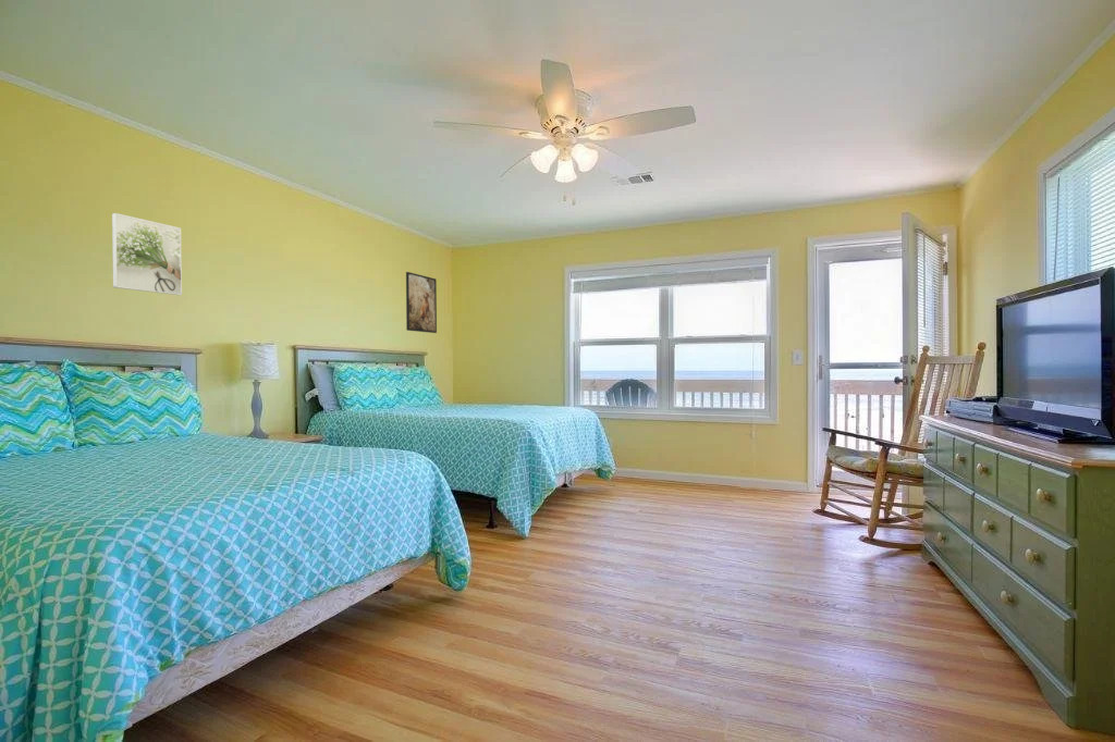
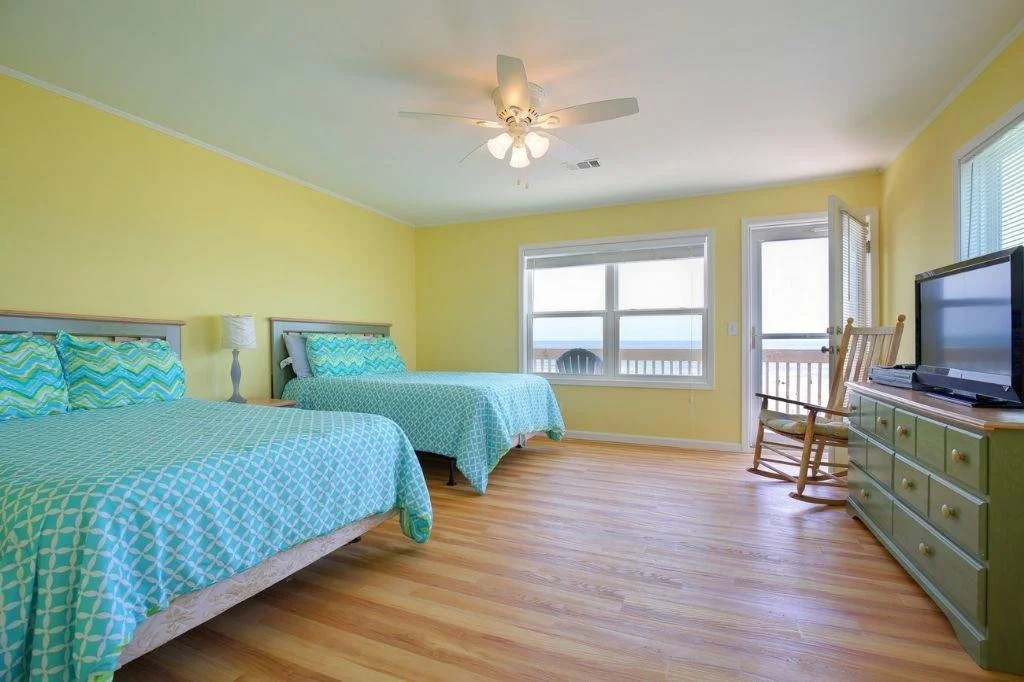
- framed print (421, 304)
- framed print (148, 256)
